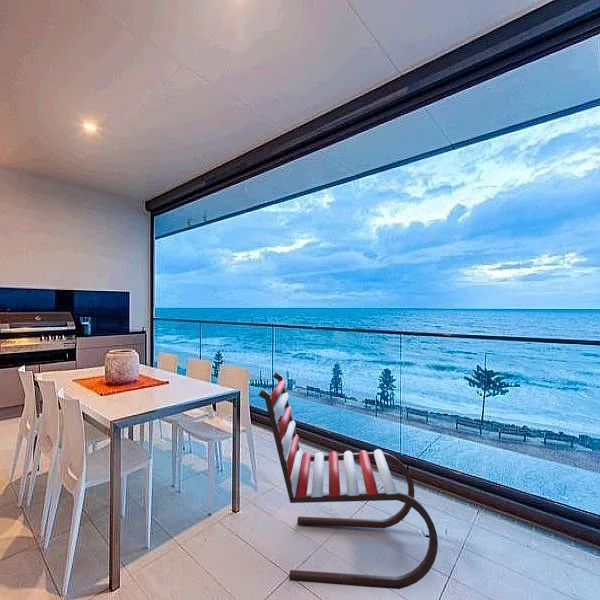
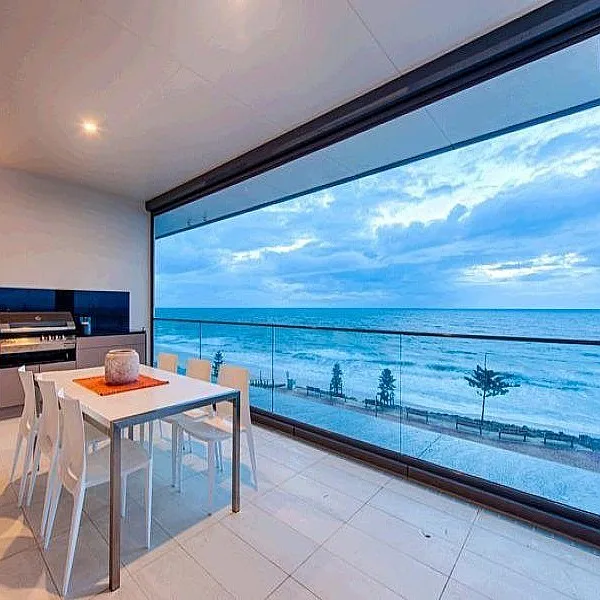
- lounge chair (345, 465)
